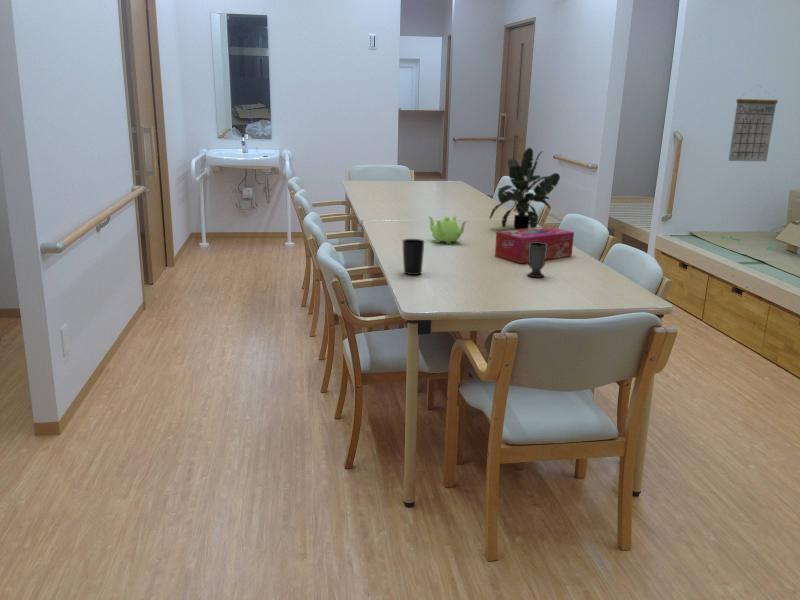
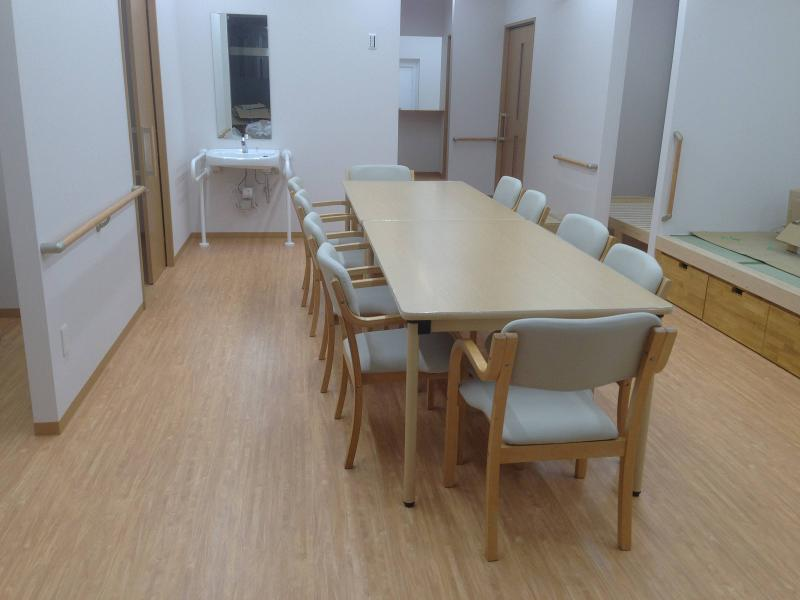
- cup (536, 259)
- teapot (447, 229)
- potted plant (520, 190)
- calendar (753, 123)
- tissue box (534, 241)
- cup (412, 257)
